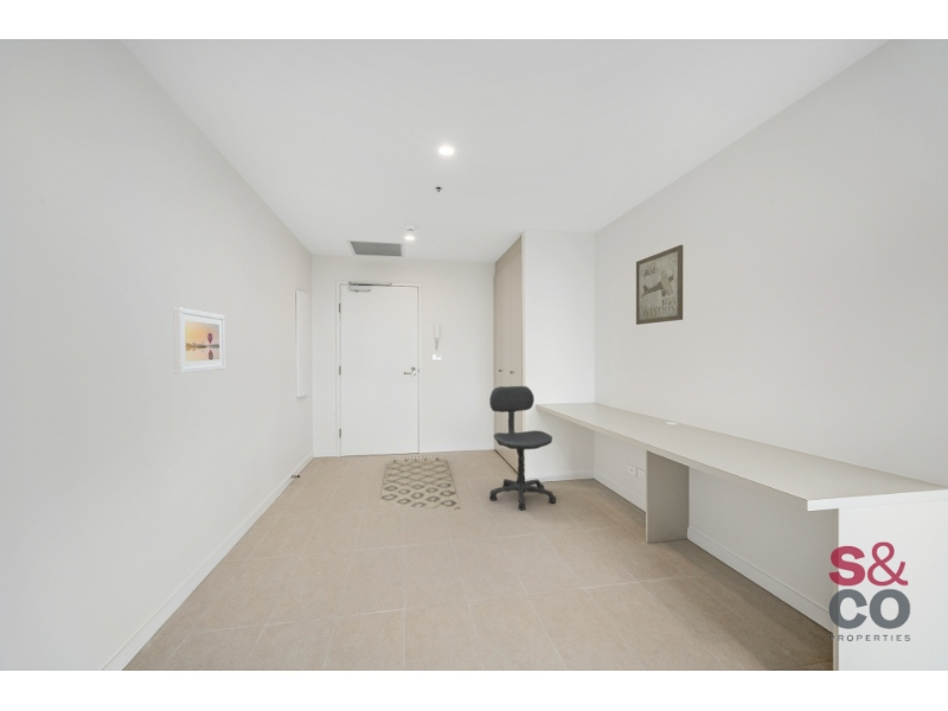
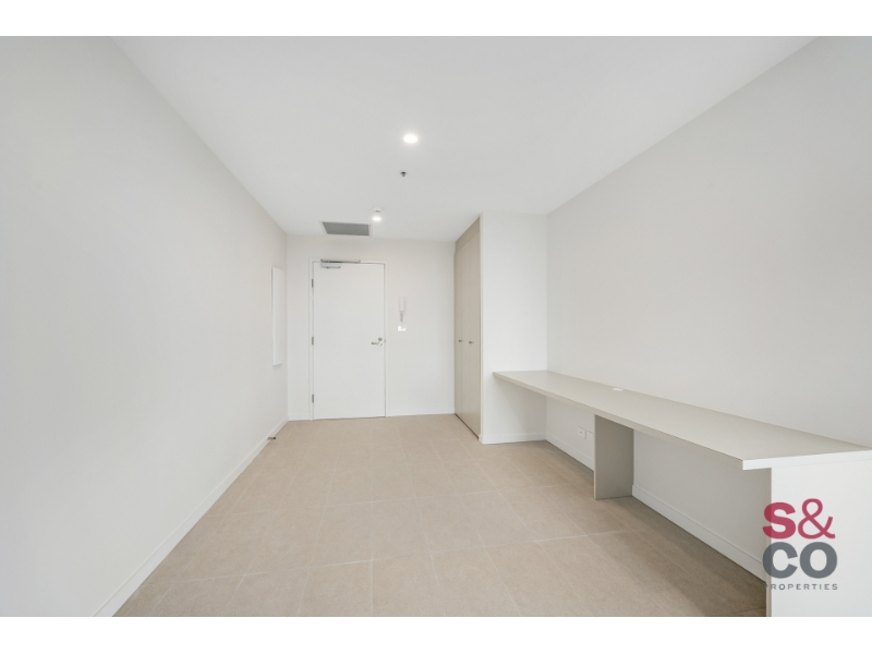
- wall art (656, 288)
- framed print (201, 341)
- rug (418, 495)
- office chair (519, 443)
